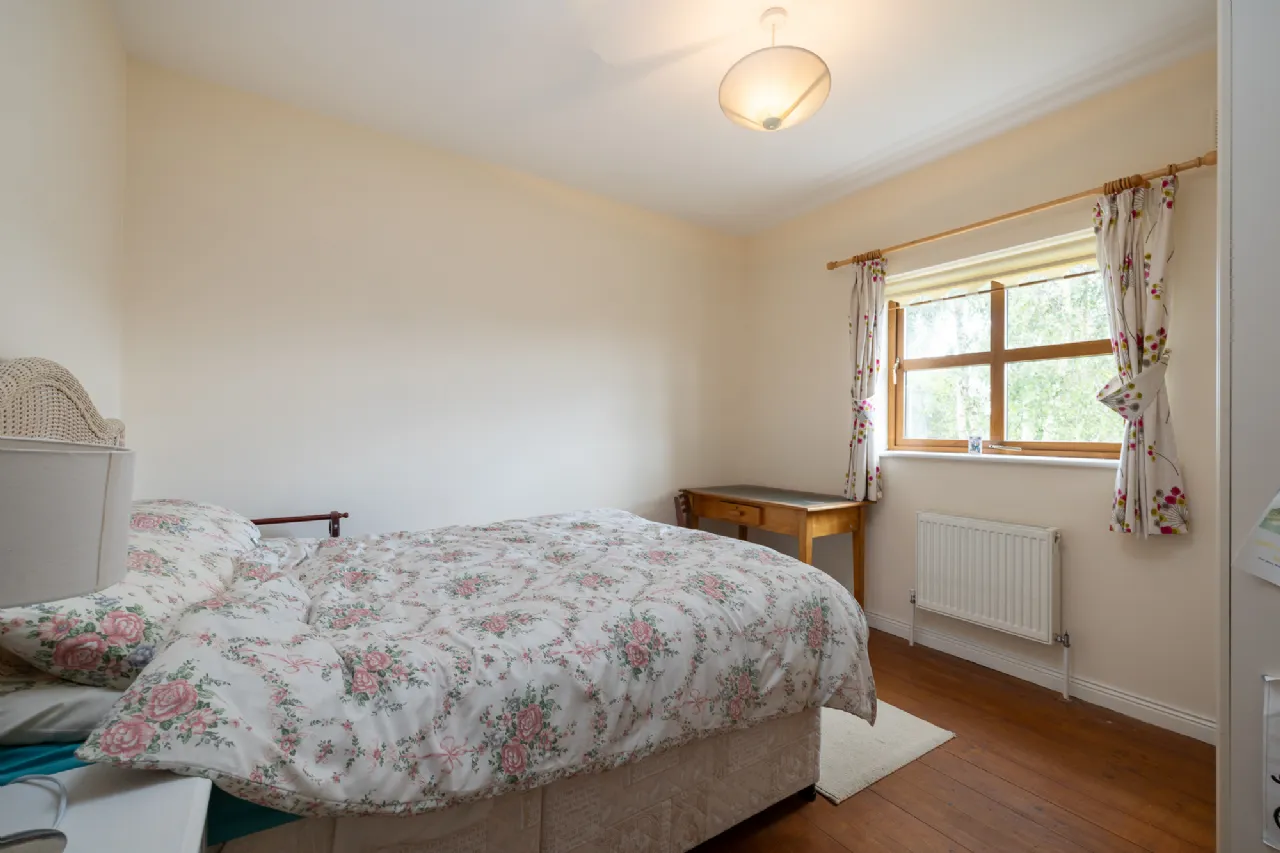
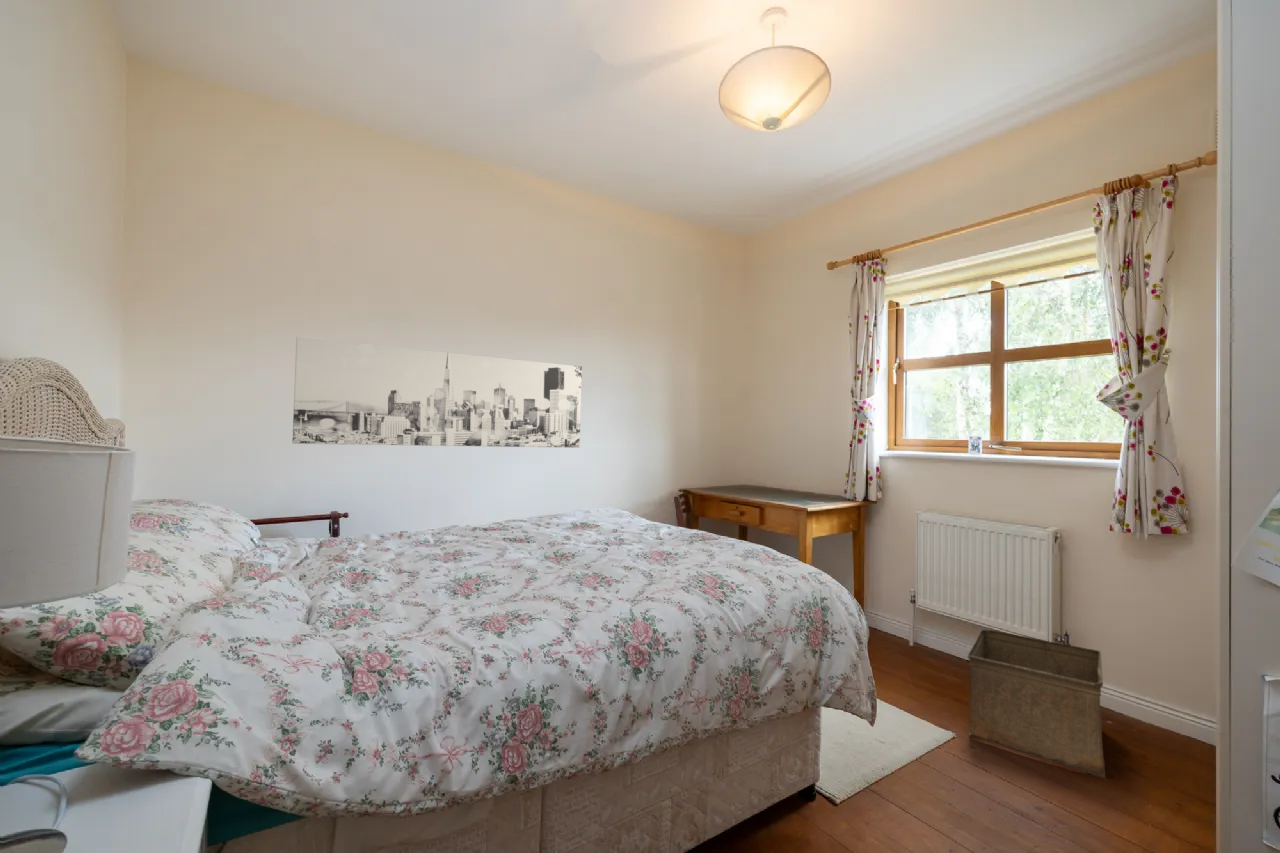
+ storage bin (1036, 692)
+ wall art (456, 399)
